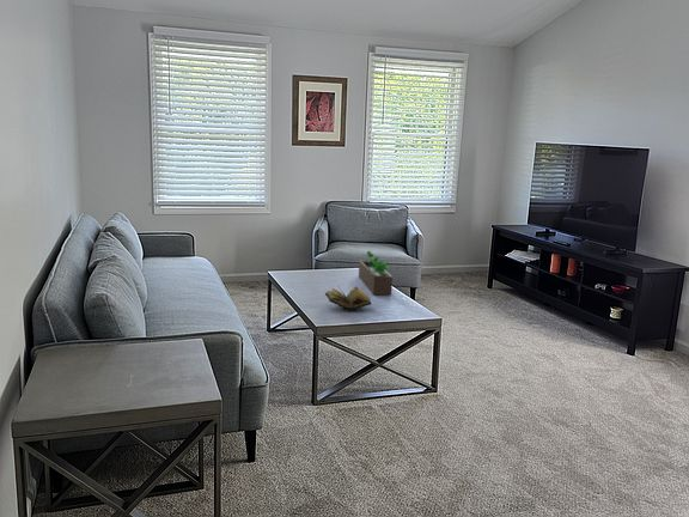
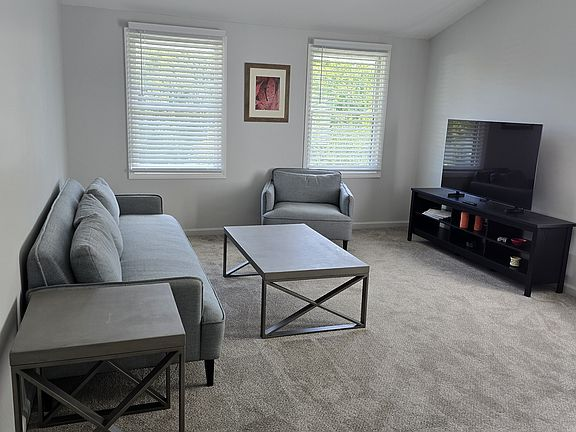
- succulent planter (374, 270)
- book (347, 297)
